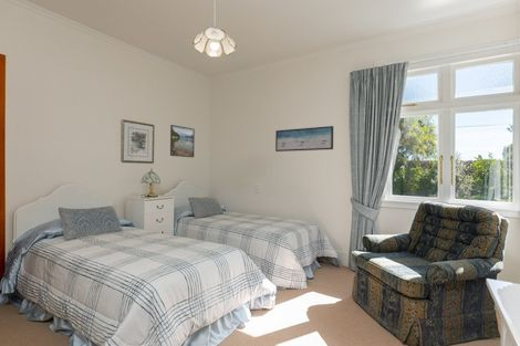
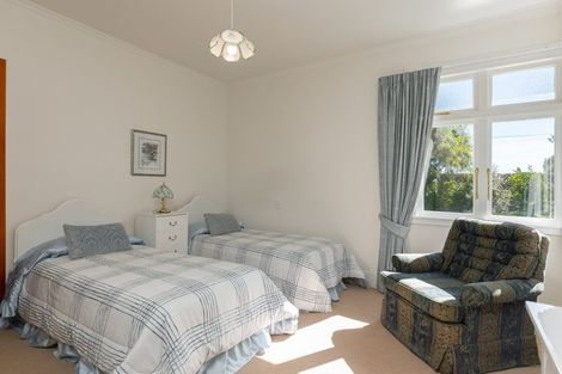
- wall art (302, 139)
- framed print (183, 141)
